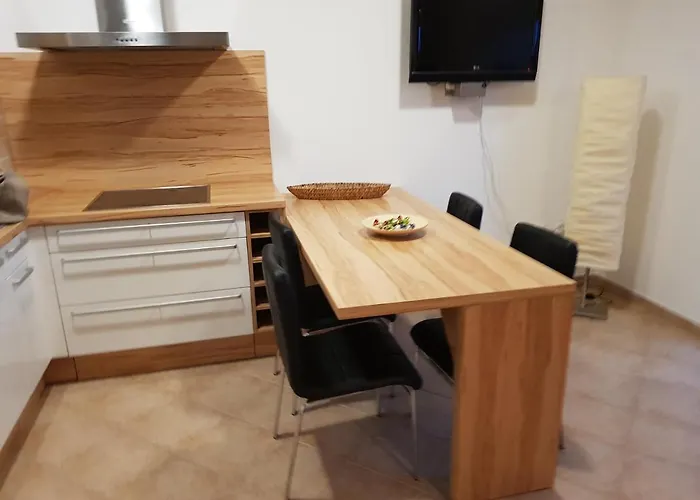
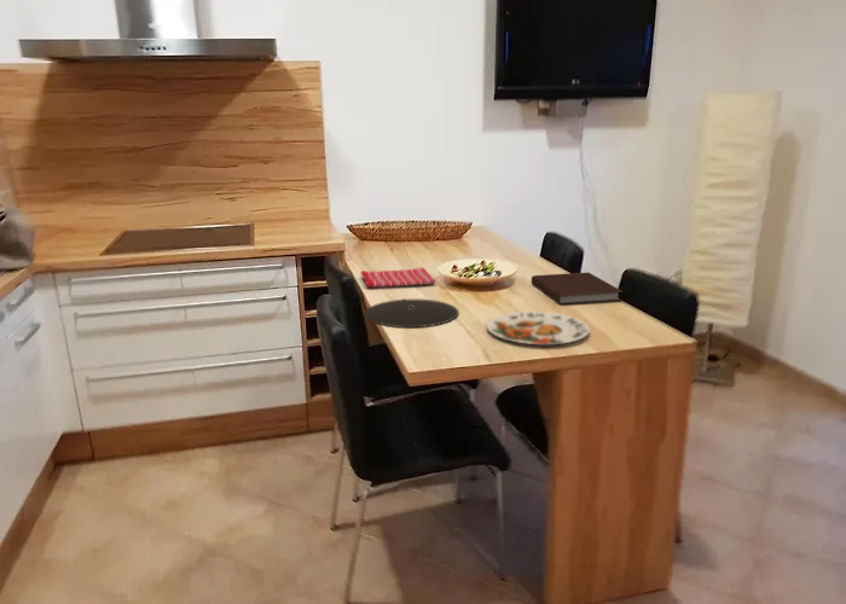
+ dish towel (396, 277)
+ plate (411, 309)
+ notebook (574, 288)
+ plate (537, 327)
